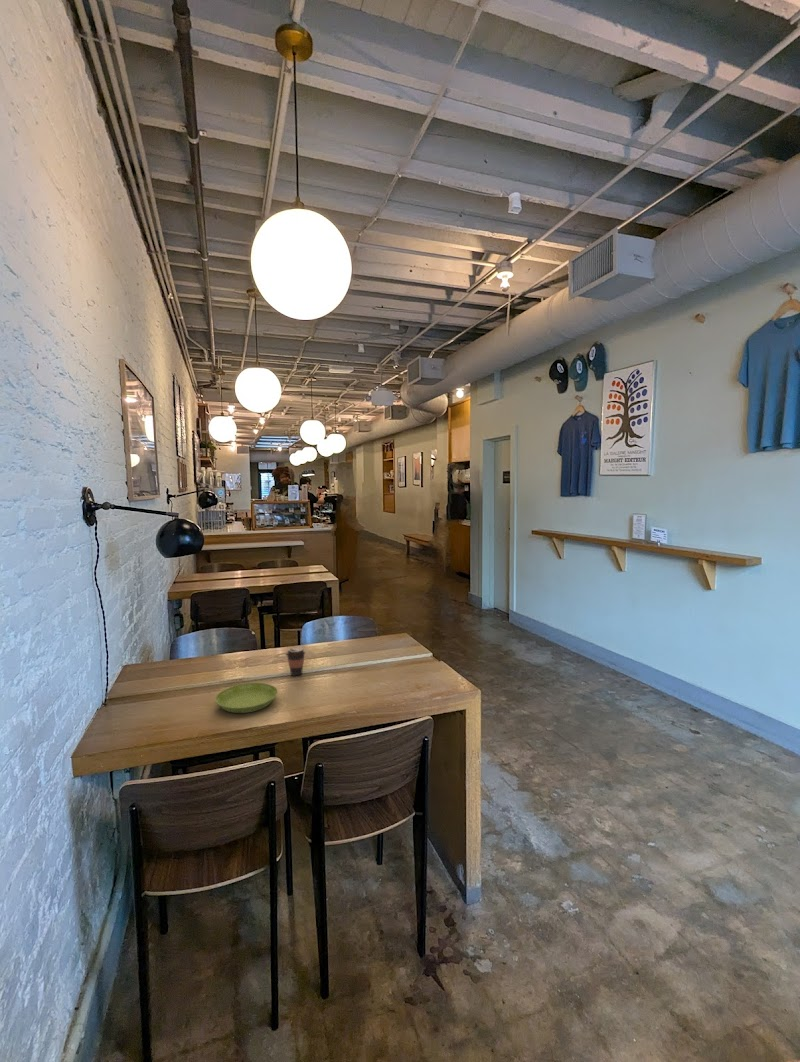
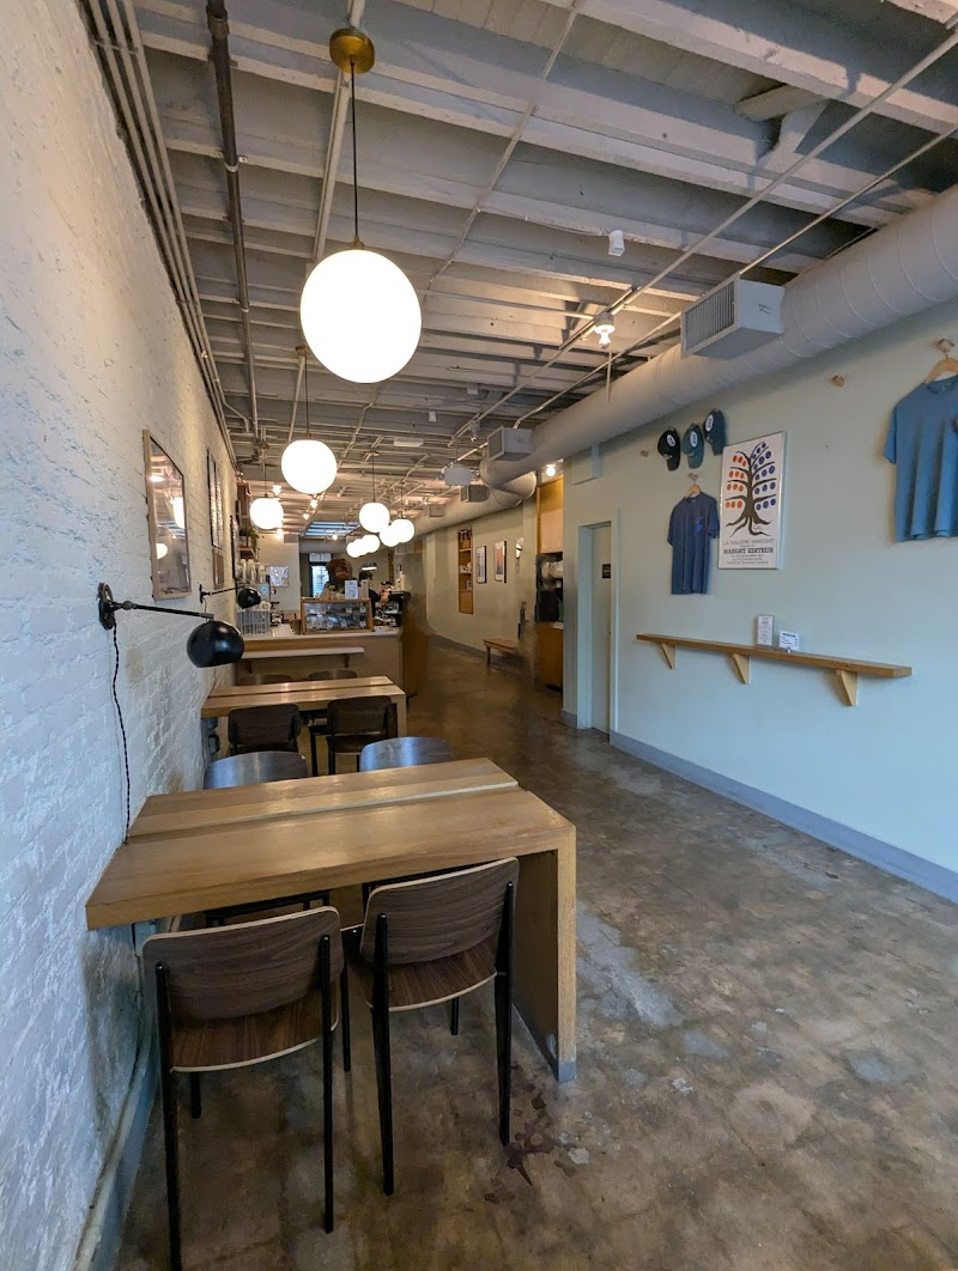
- coffee cup (296, 661)
- saucer (247, 698)
